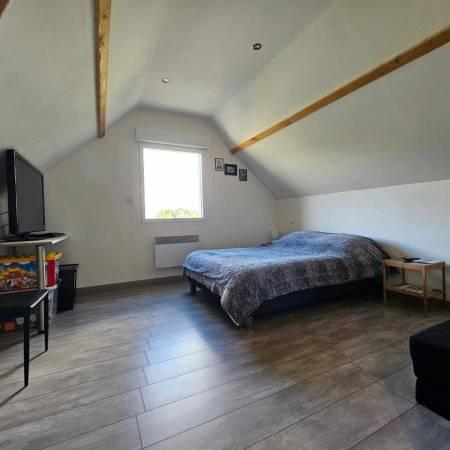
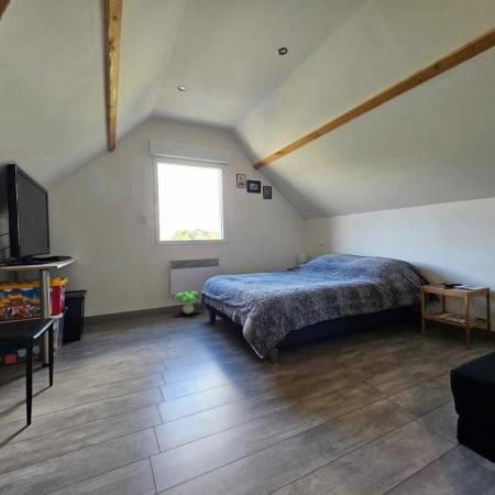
+ decorative plant (187, 302)
